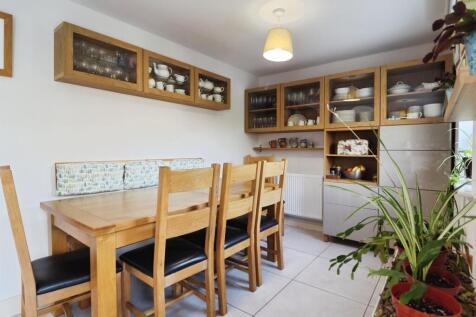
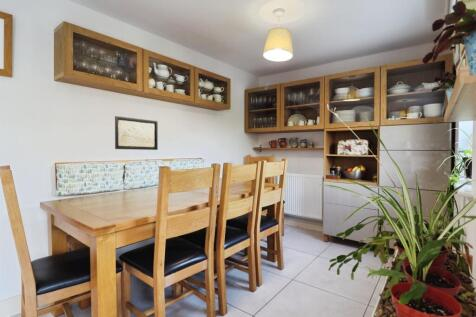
+ wall art (137, 134)
